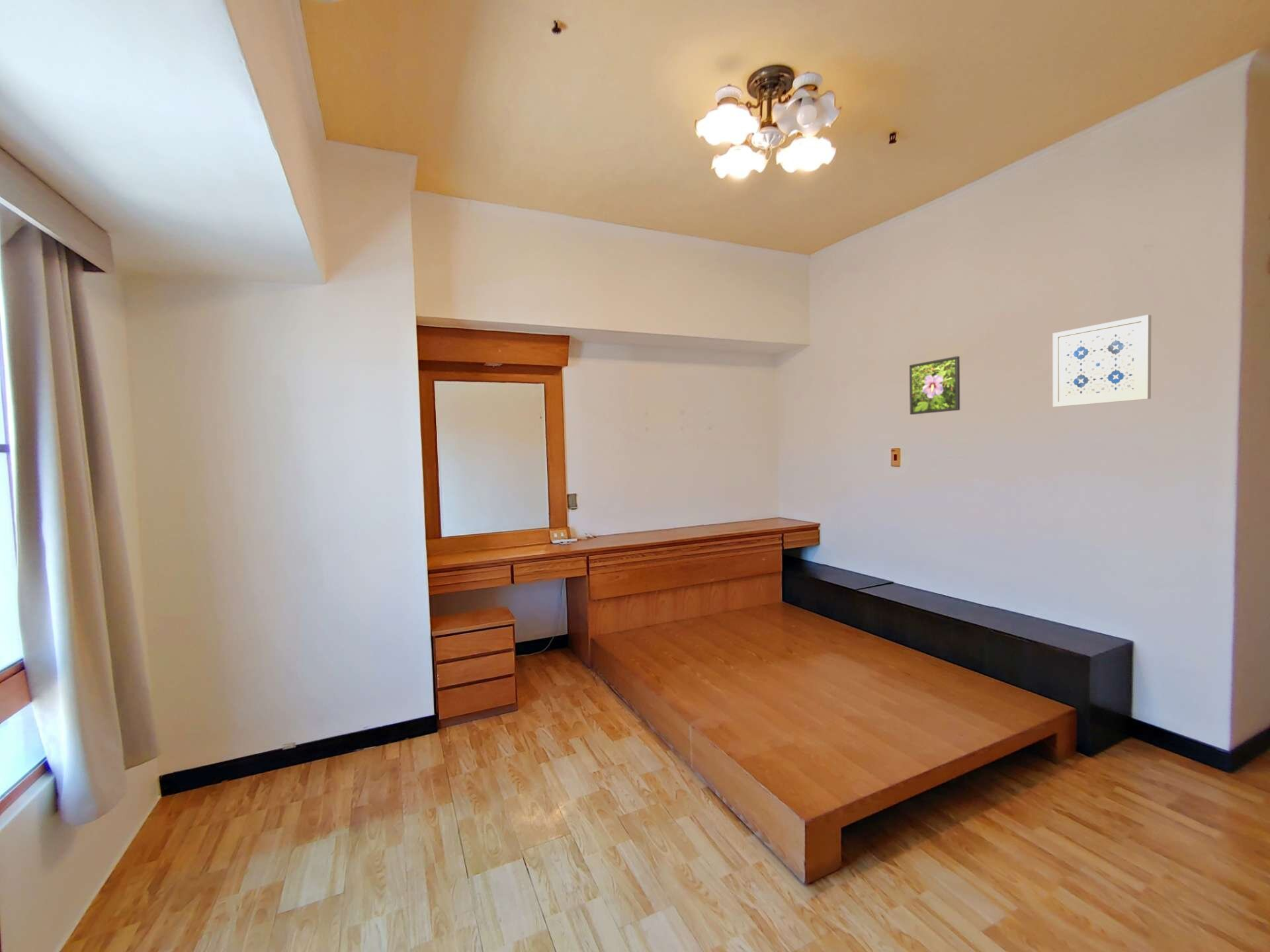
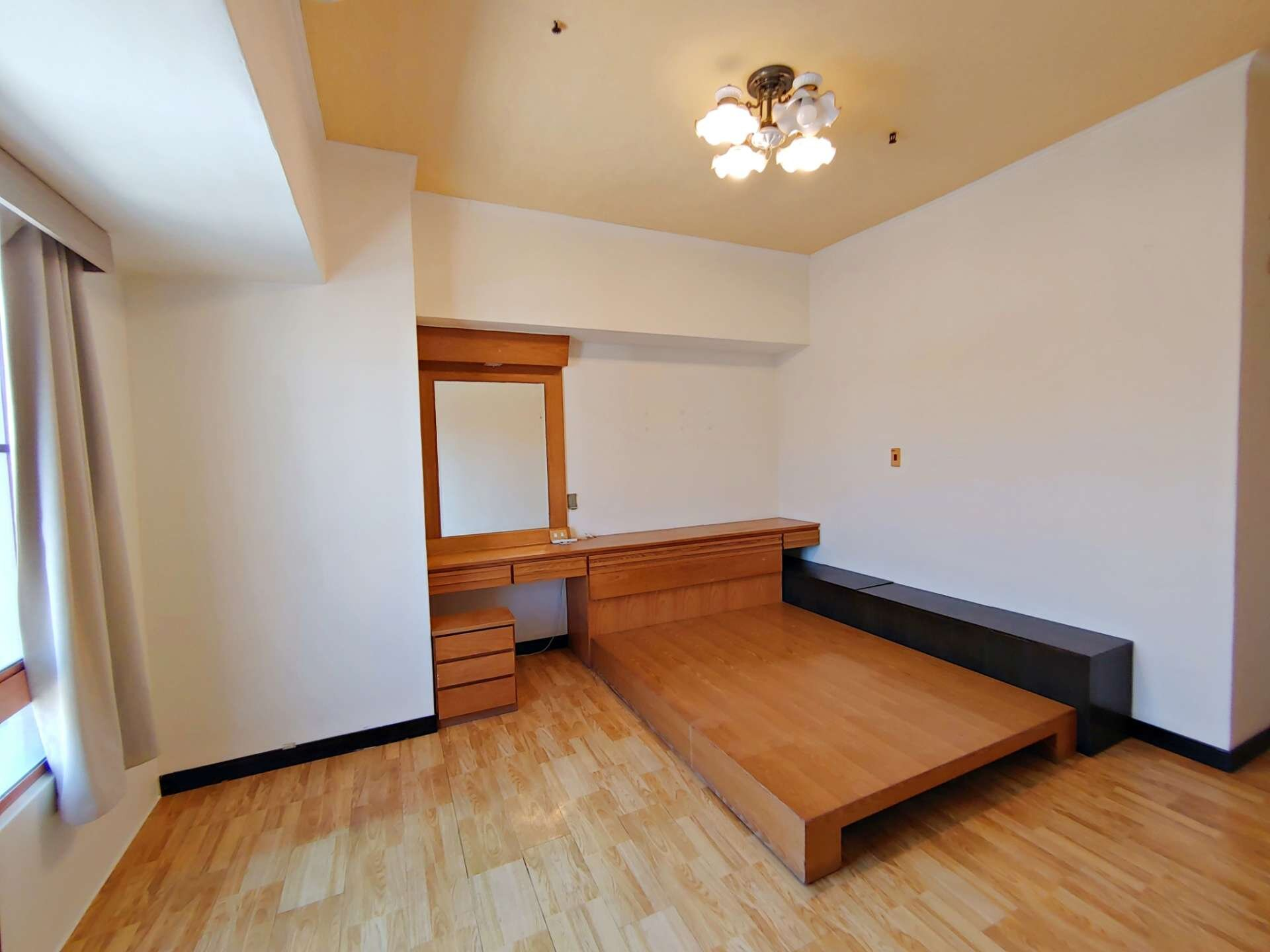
- wall art (1099, 364)
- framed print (933, 386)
